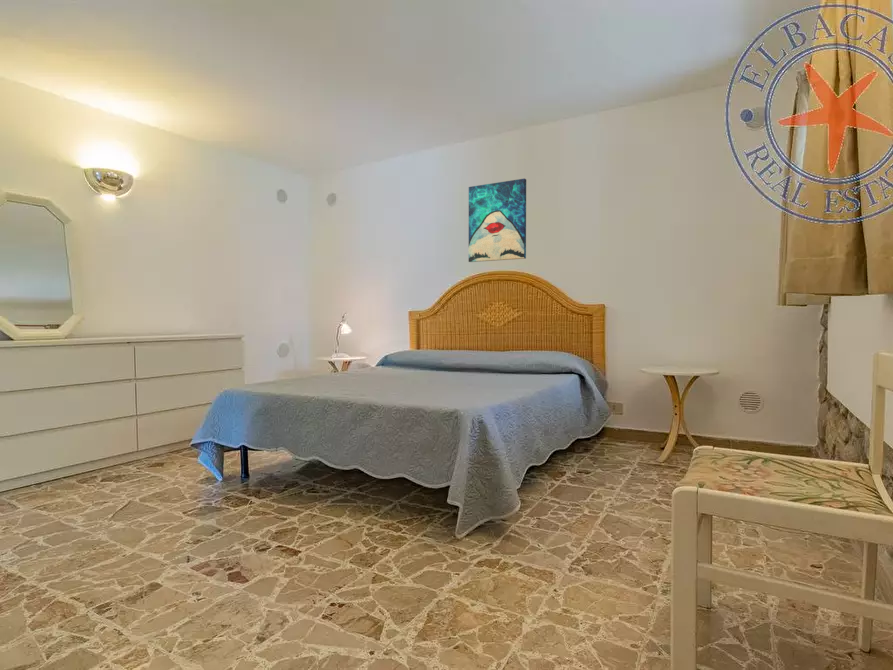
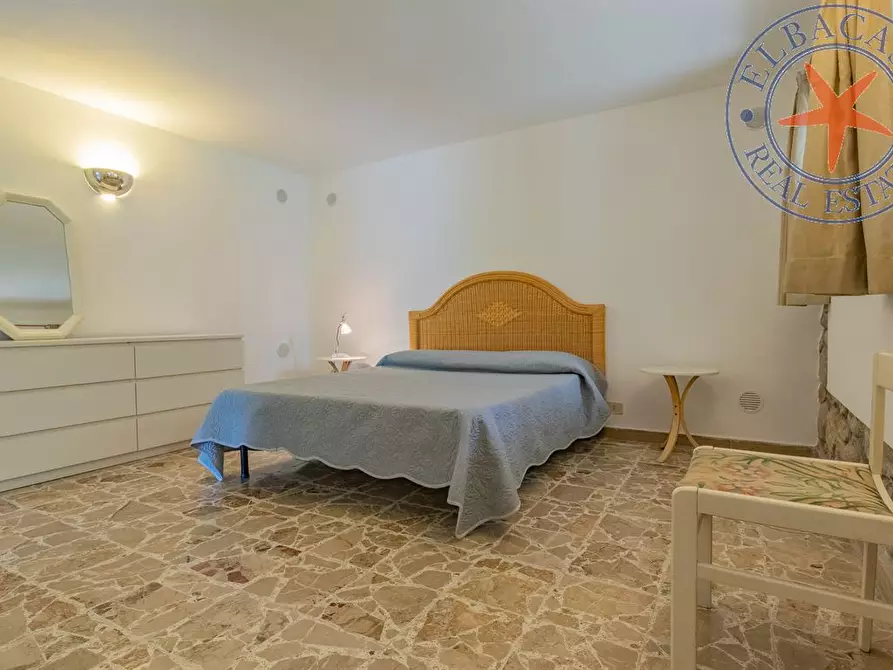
- wall art (496, 221)
